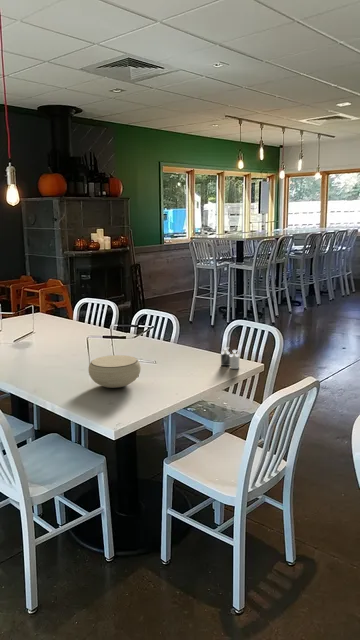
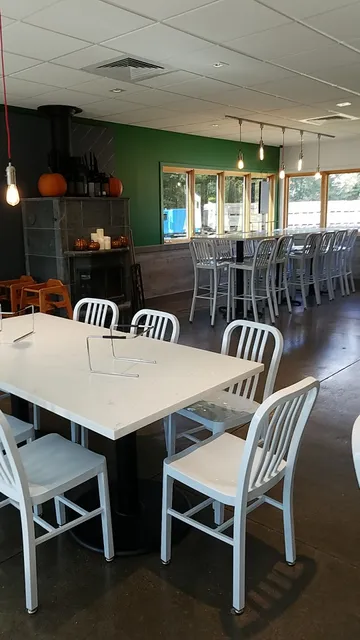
- bowl (114, 373)
- candle (230, 357)
